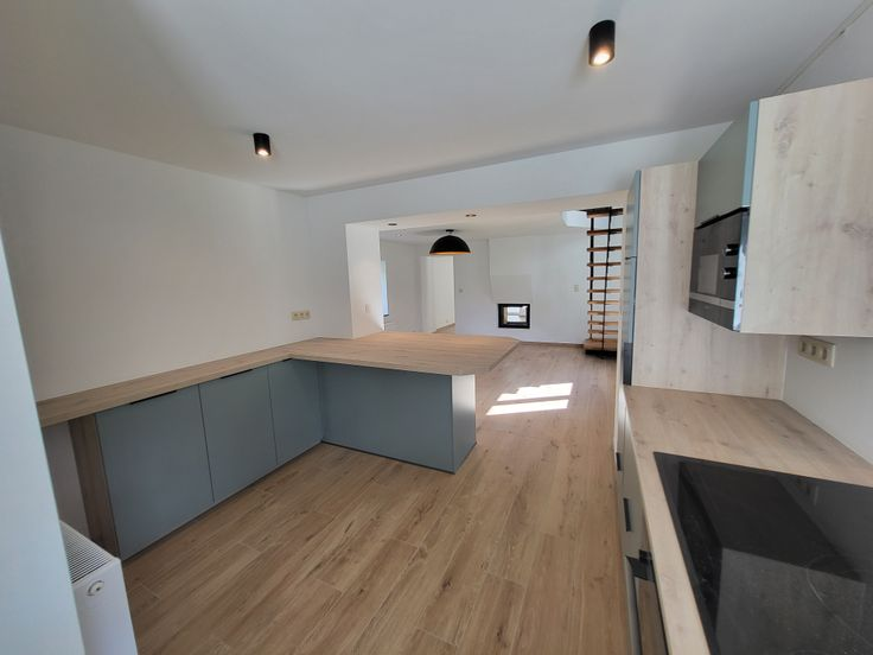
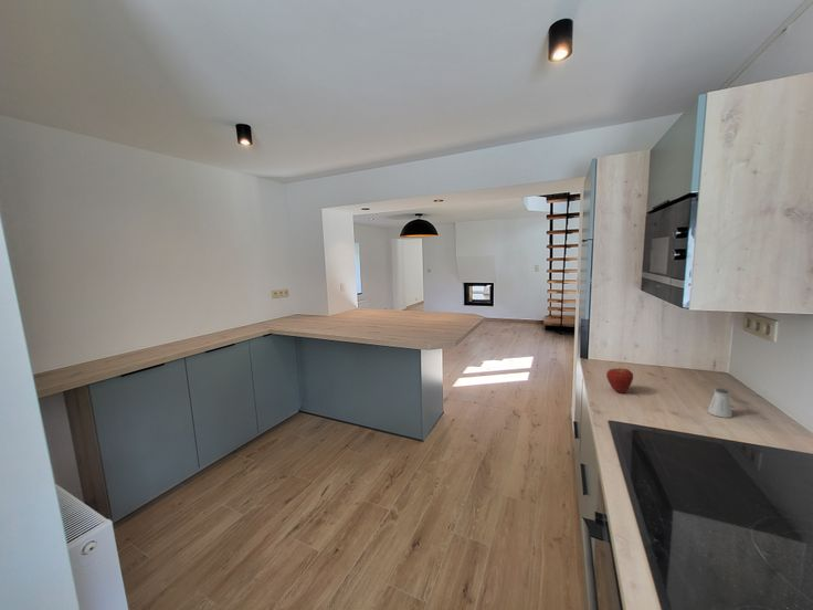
+ saltshaker (720, 401)
+ apple (619, 379)
